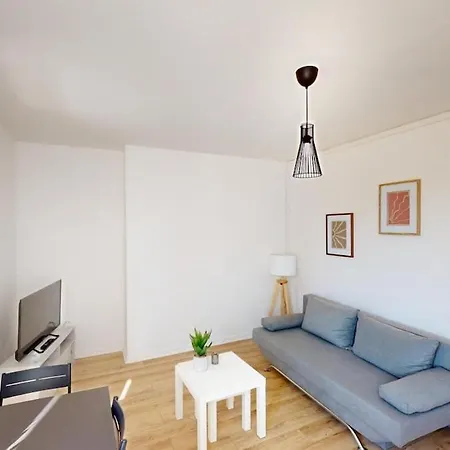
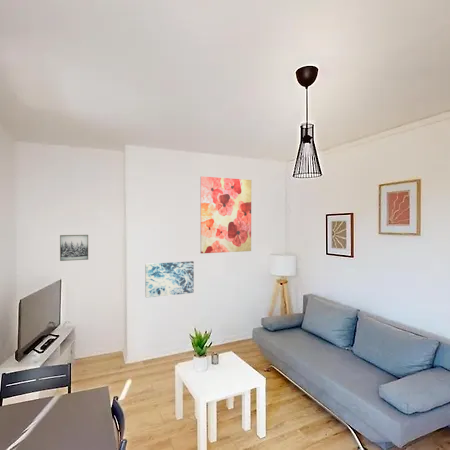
+ wall art (226, 215)
+ wall art (170, 278)
+ wall art (74, 247)
